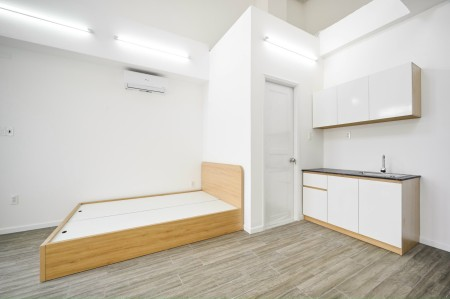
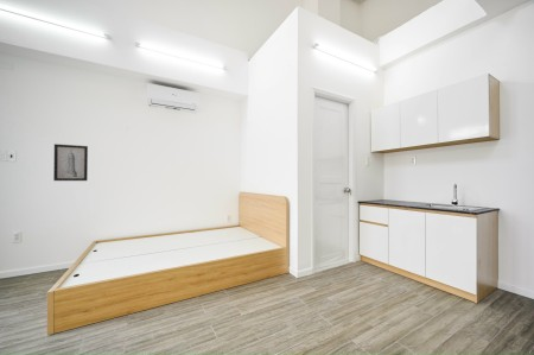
+ wall art (71, 163)
